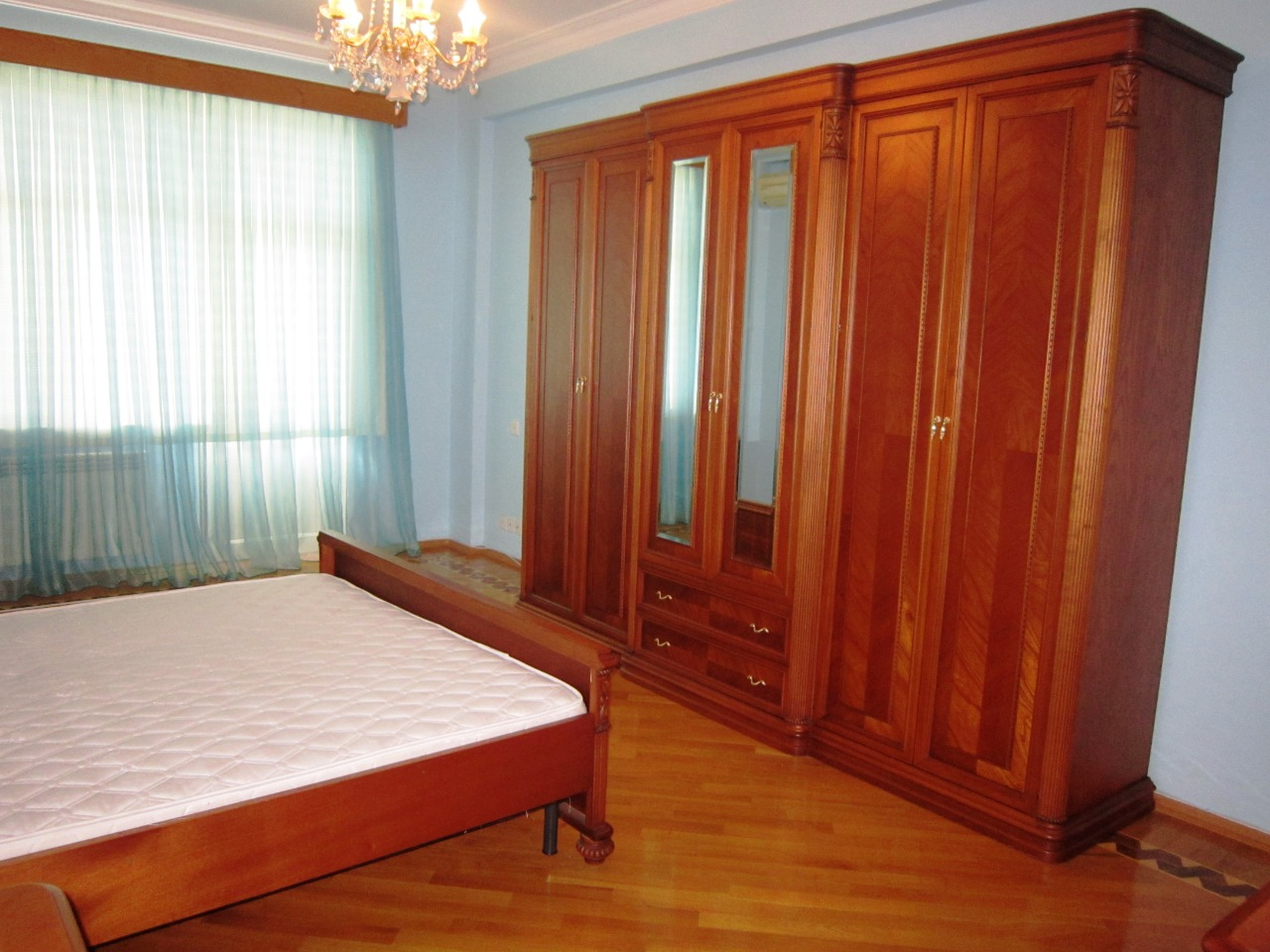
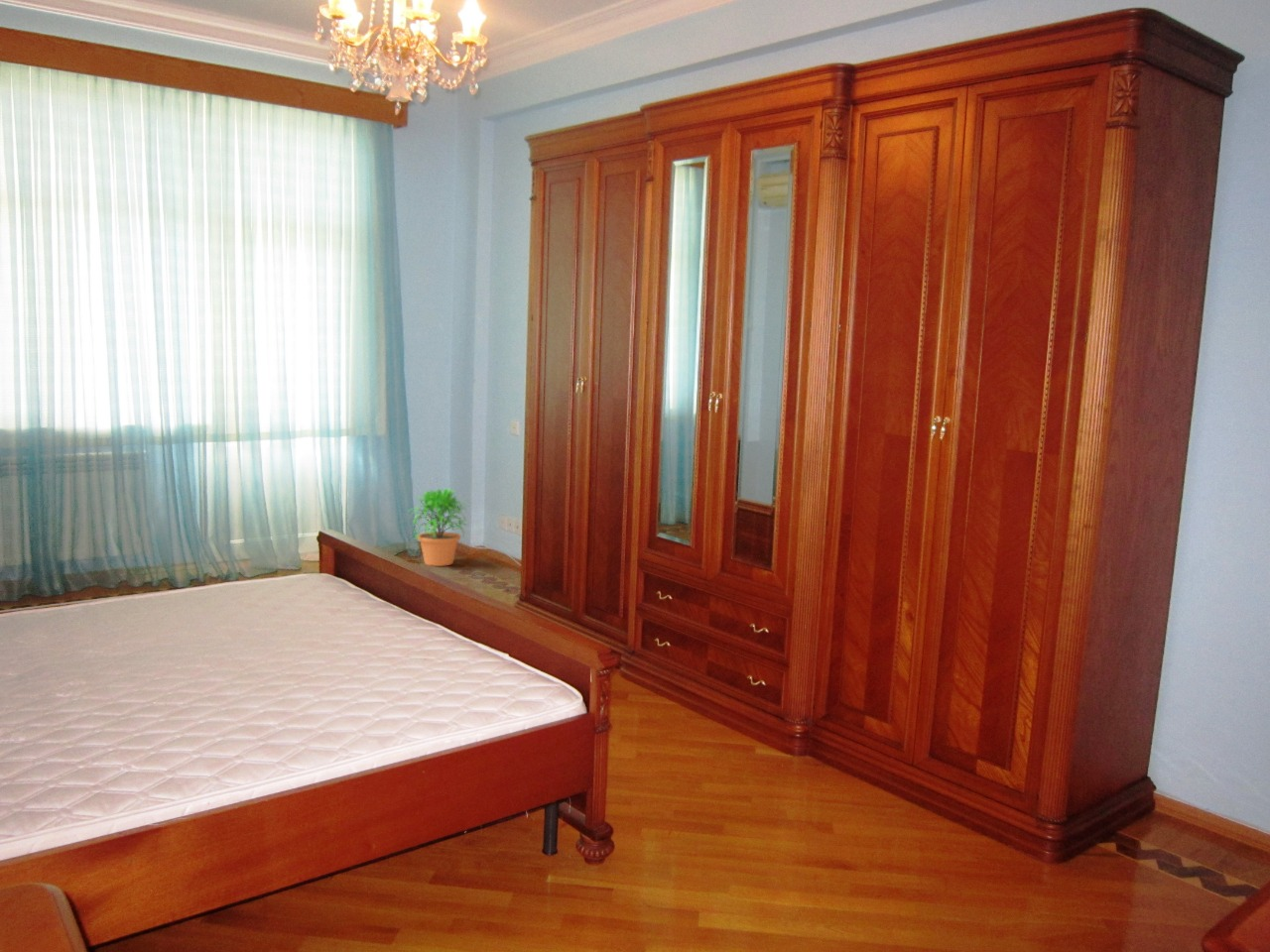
+ potted plant (438, 524)
